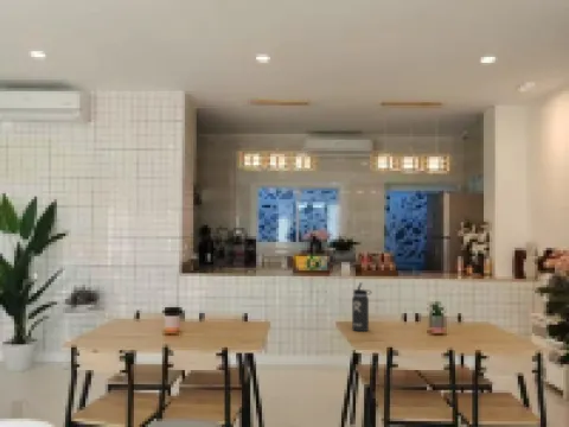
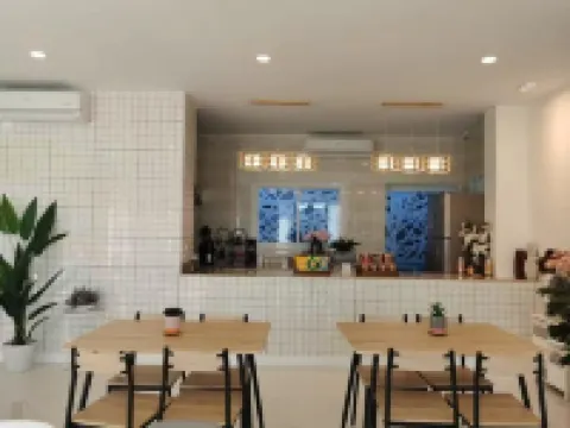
- thermos bottle (362, 306)
